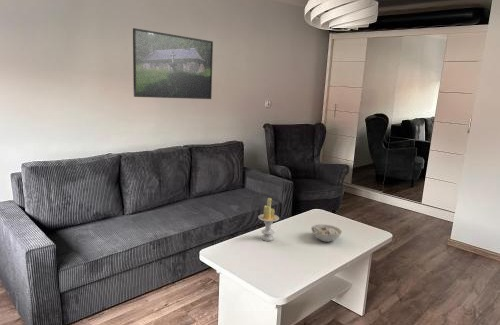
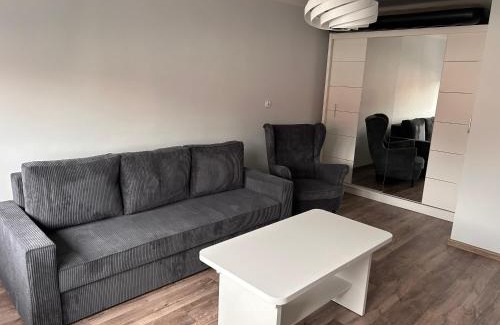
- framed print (175, 67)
- bowl (326, 232)
- candle (268, 218)
